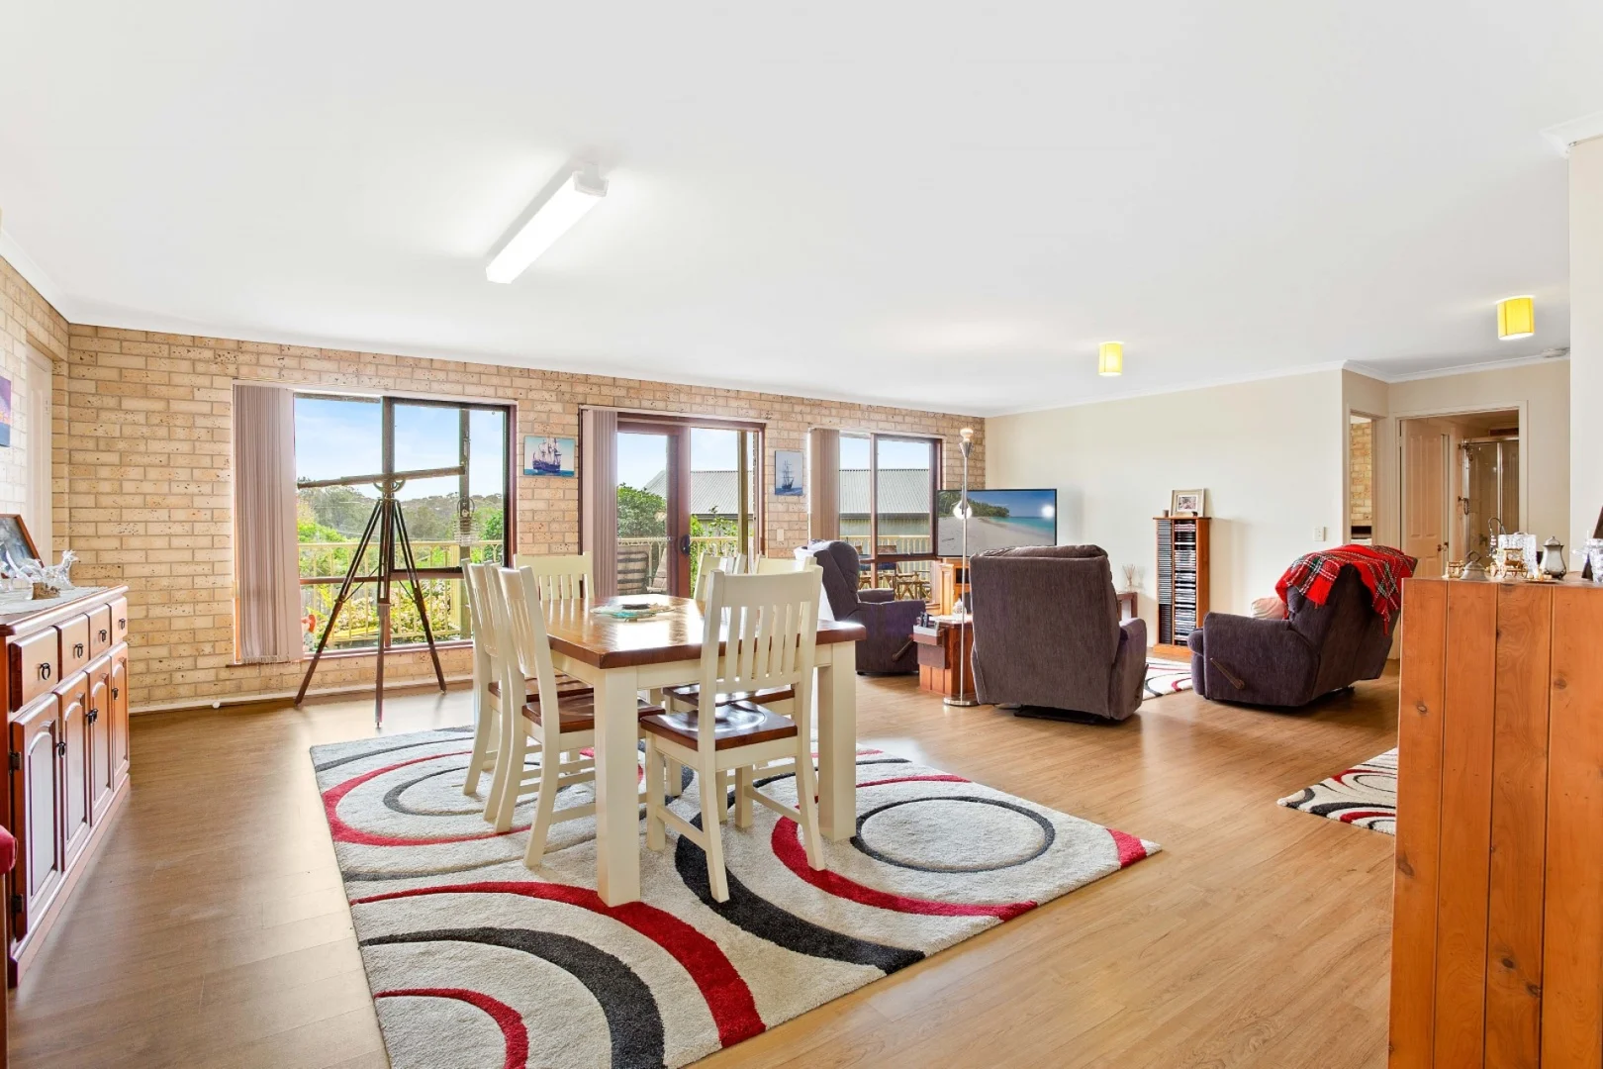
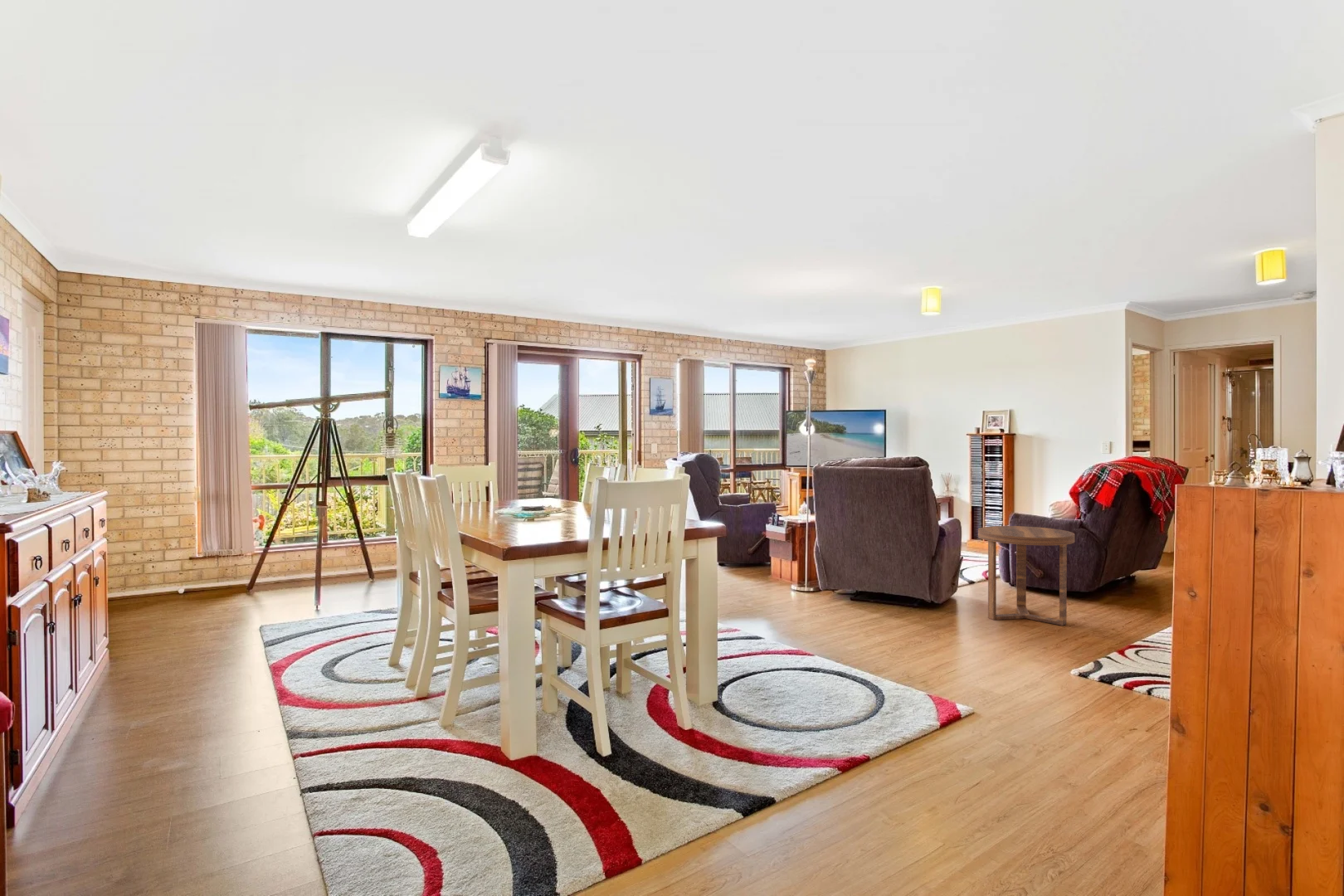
+ side table (1025, 574)
